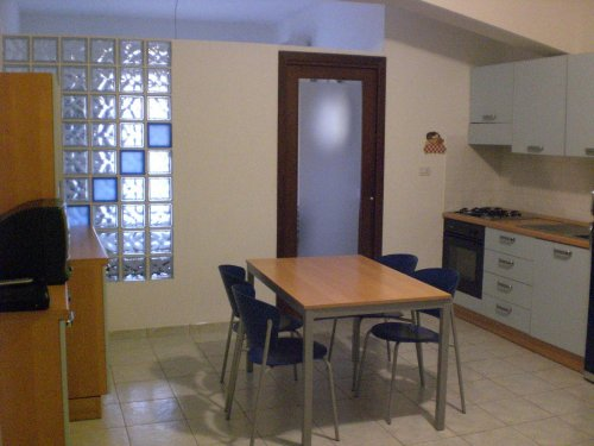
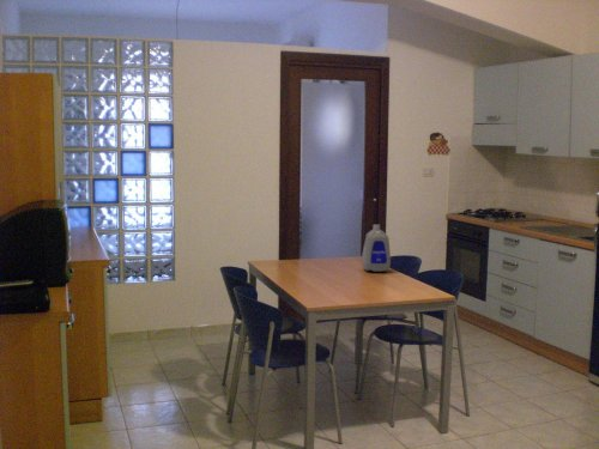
+ bottle (375, 247)
